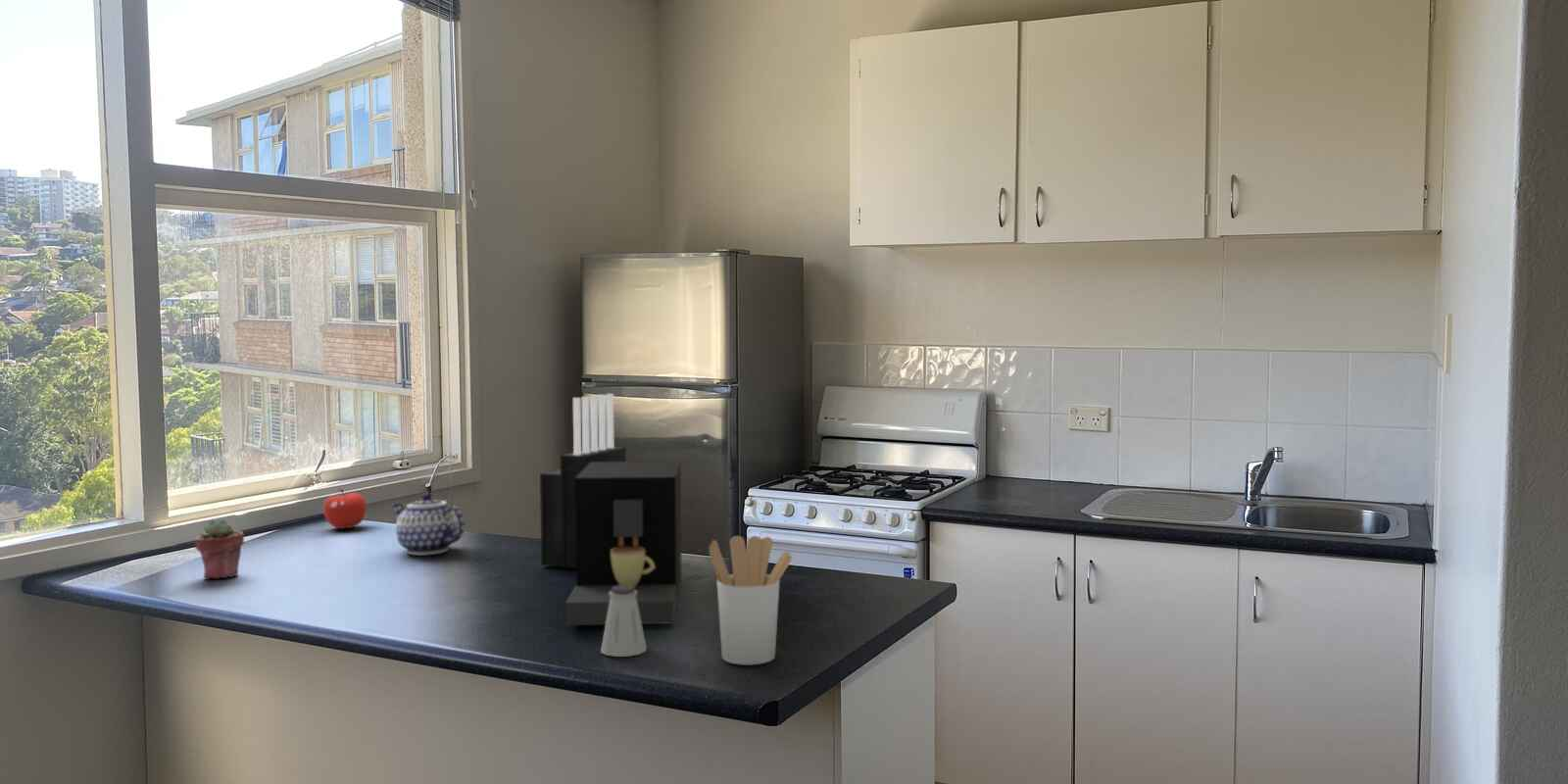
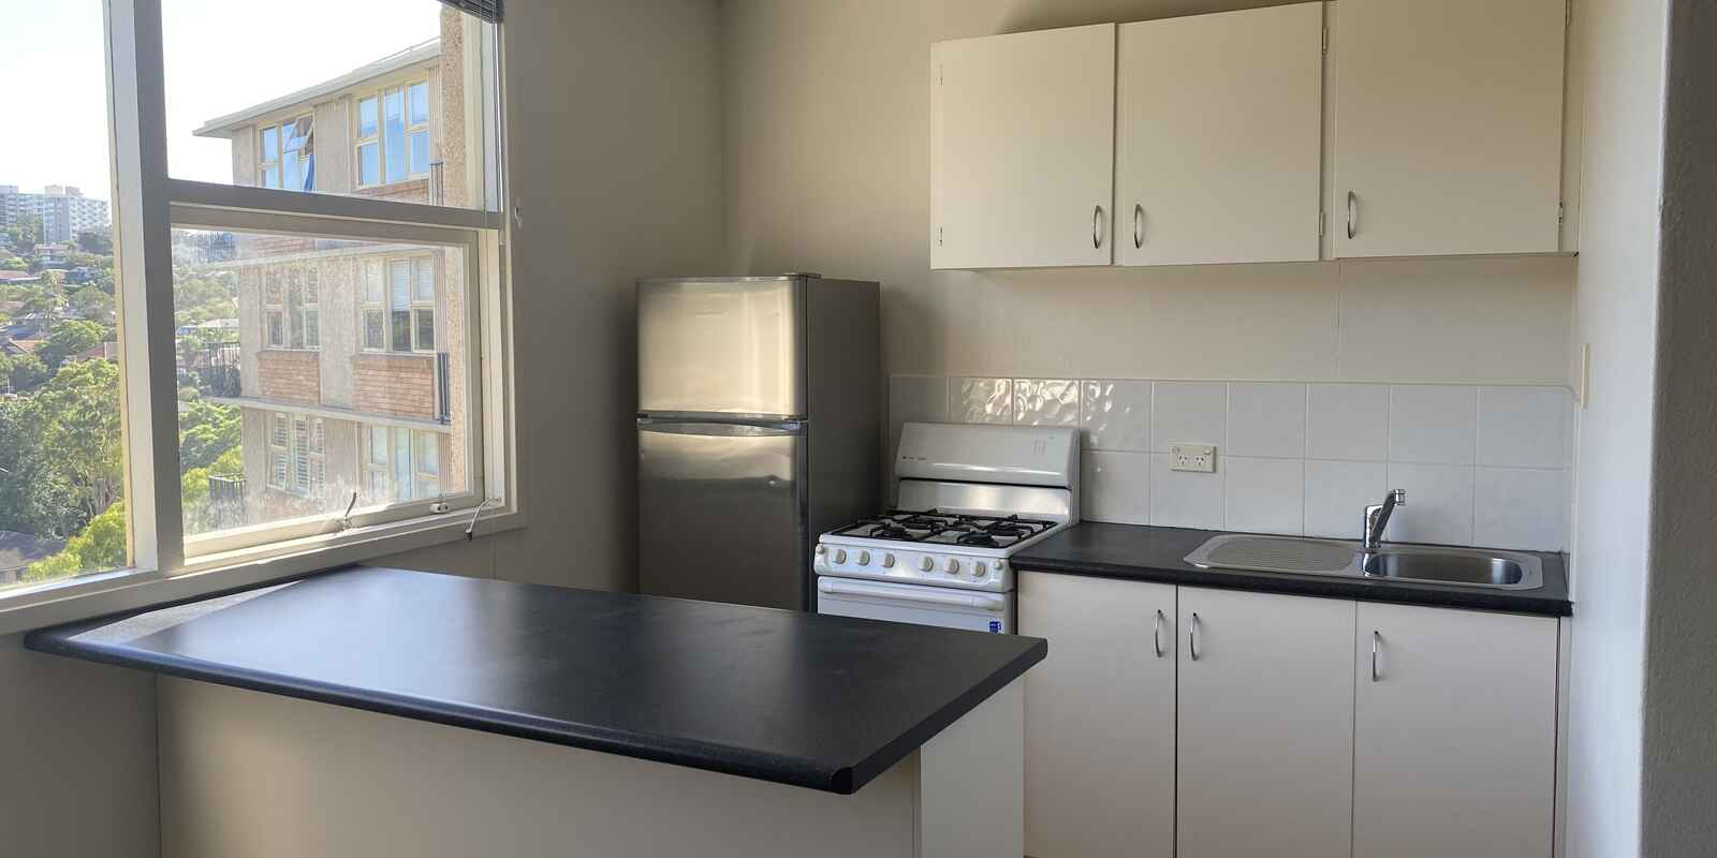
- teapot (426, 521)
- coffee maker (627, 538)
- saltshaker (623, 618)
- utensil holder (749, 595)
- fruit (344, 508)
- knife block (577, 474)
- potted succulent (220, 547)
